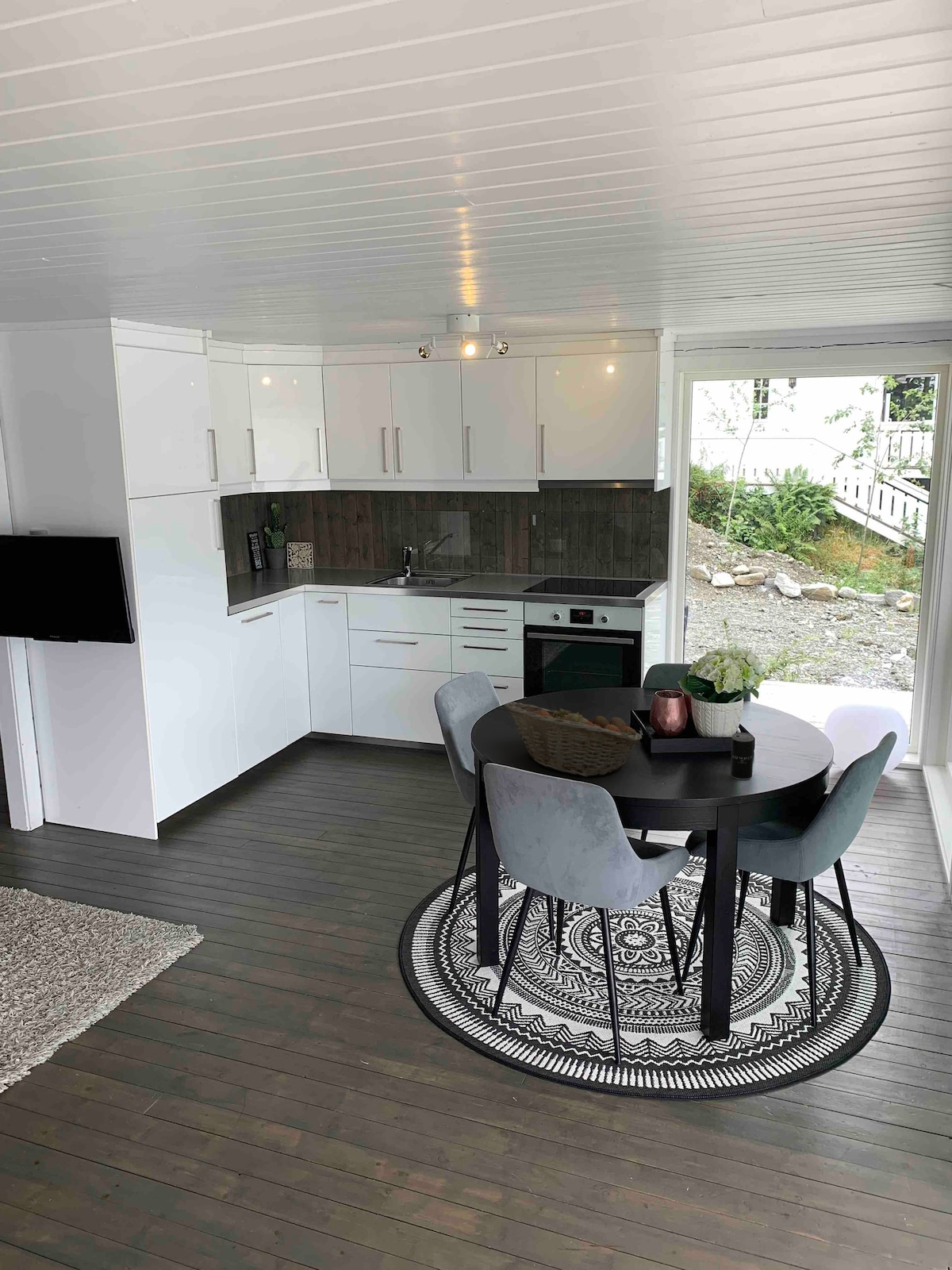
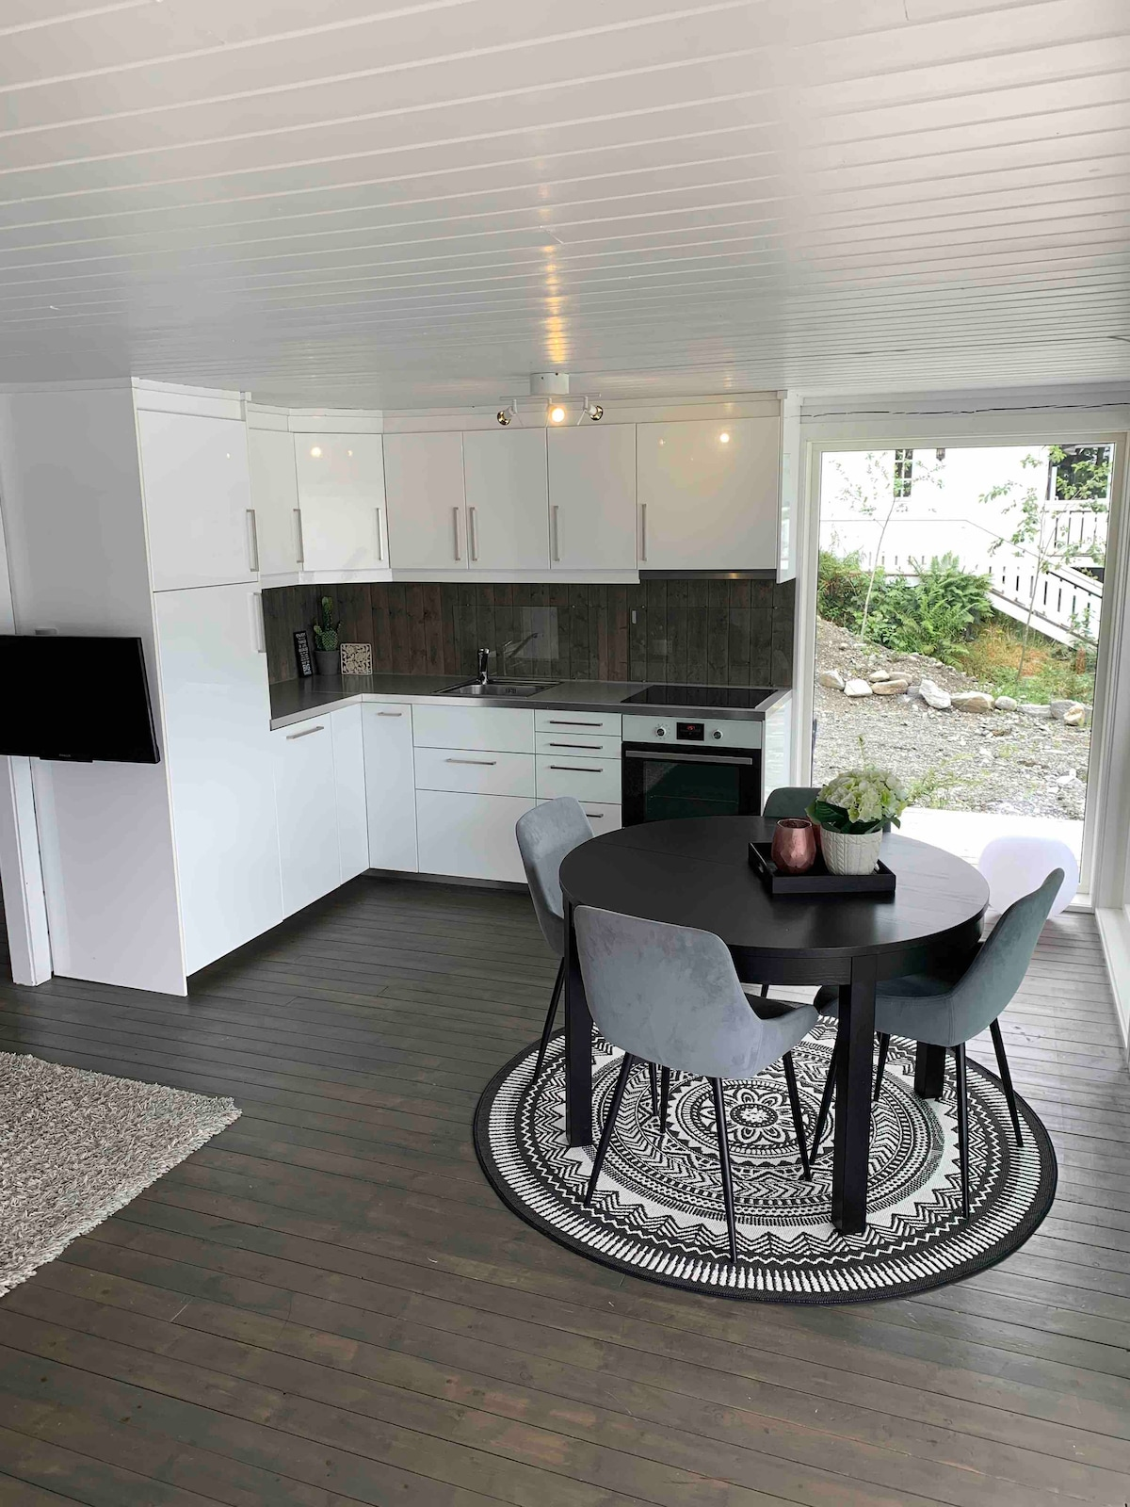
- fruit basket (571, 732)
- beverage can (742, 756)
